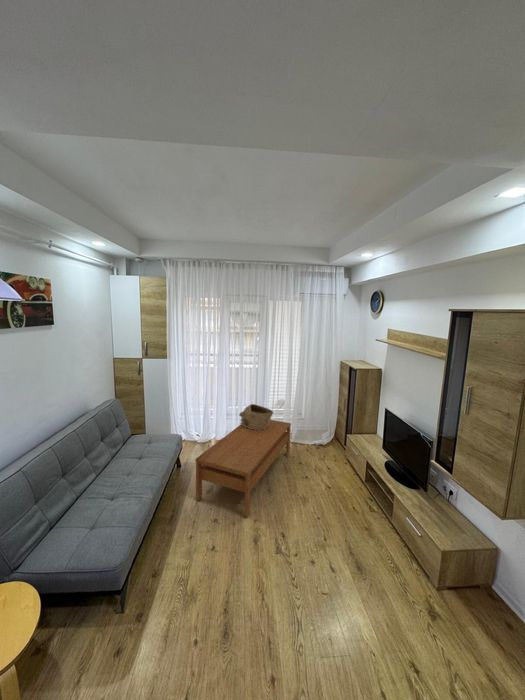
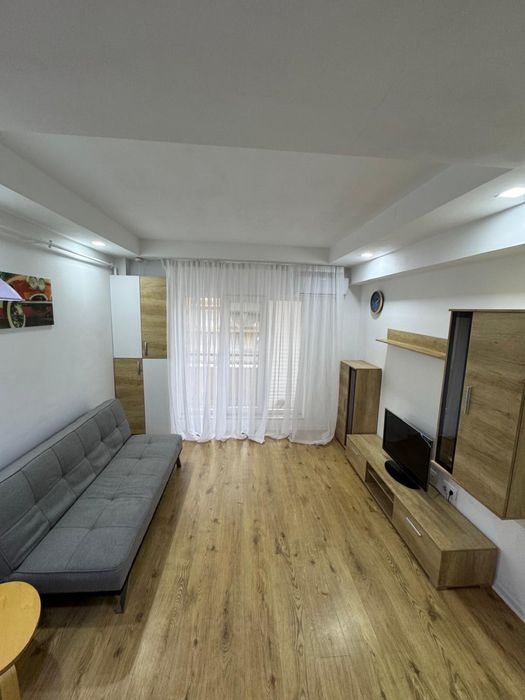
- ceramic vessel (255, 415)
- coffee table (249, 456)
